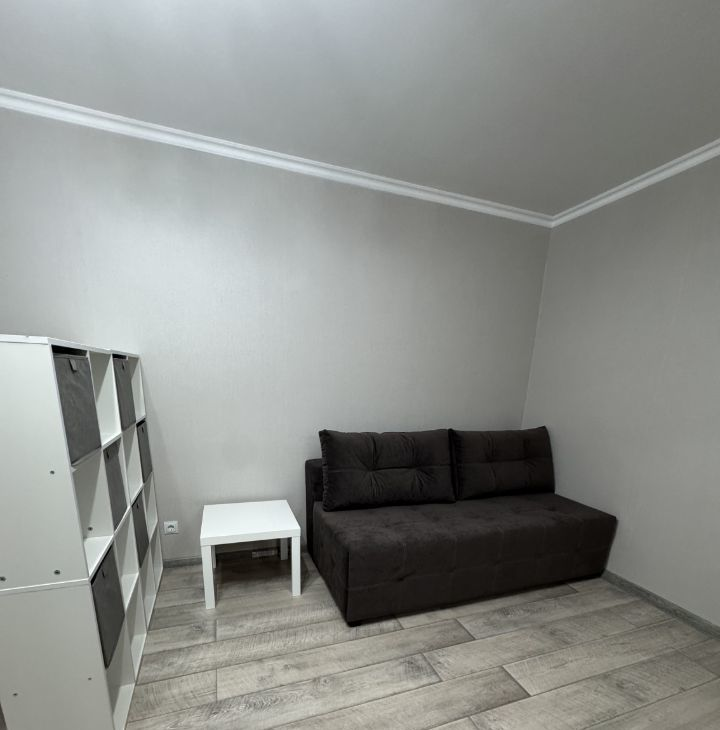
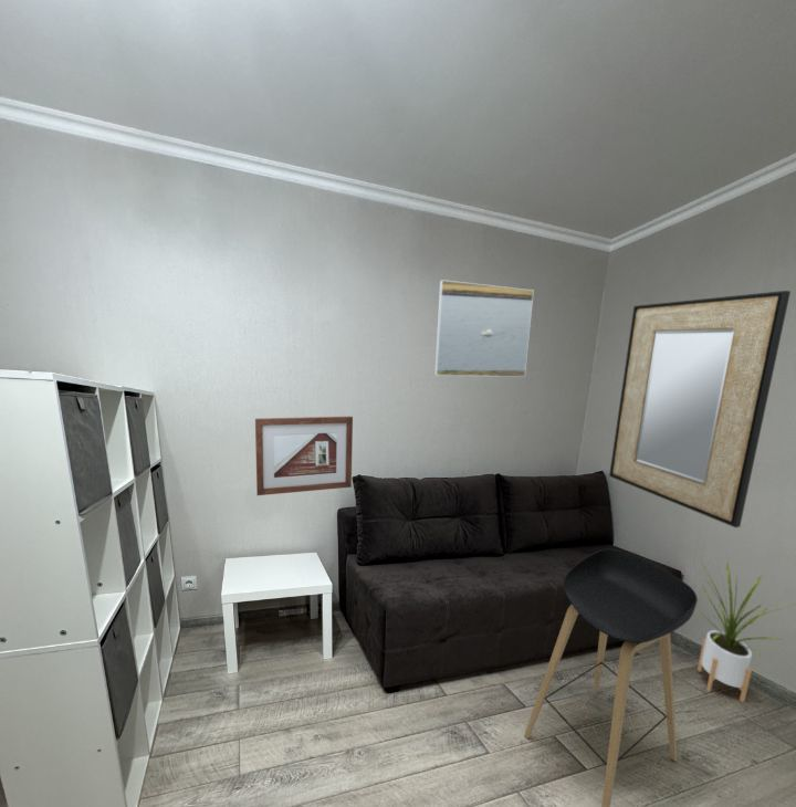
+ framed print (484, 332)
+ house plant (734, 630)
+ stool (609, 669)
+ picture frame (305, 454)
+ home mirror (680, 402)
